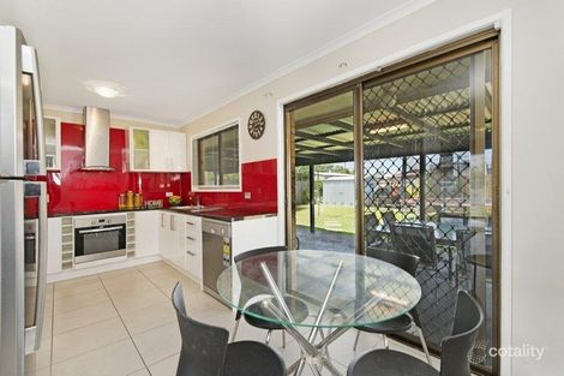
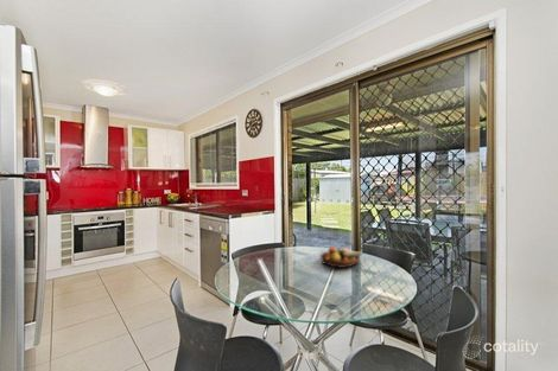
+ fruit bowl (340, 254)
